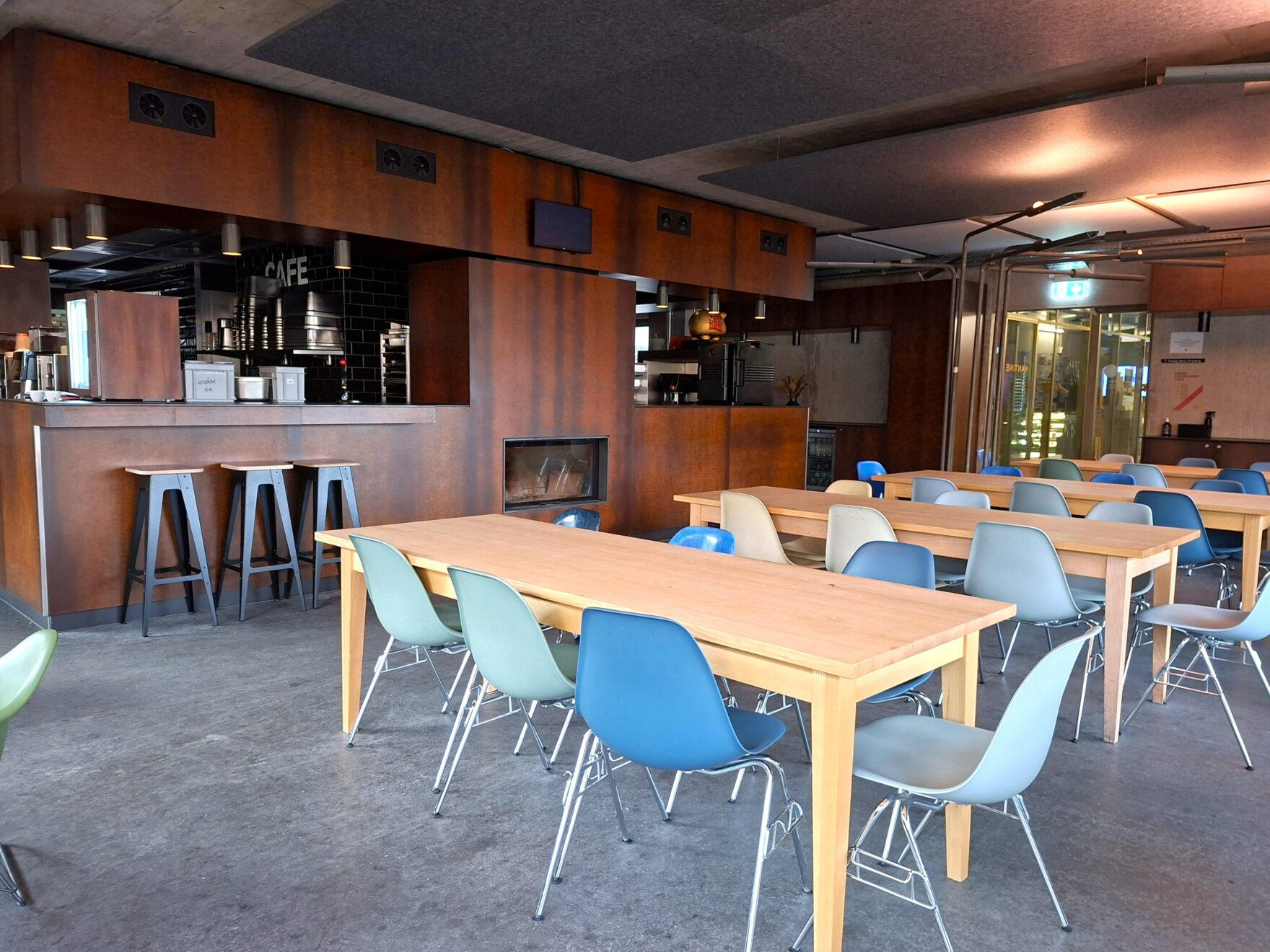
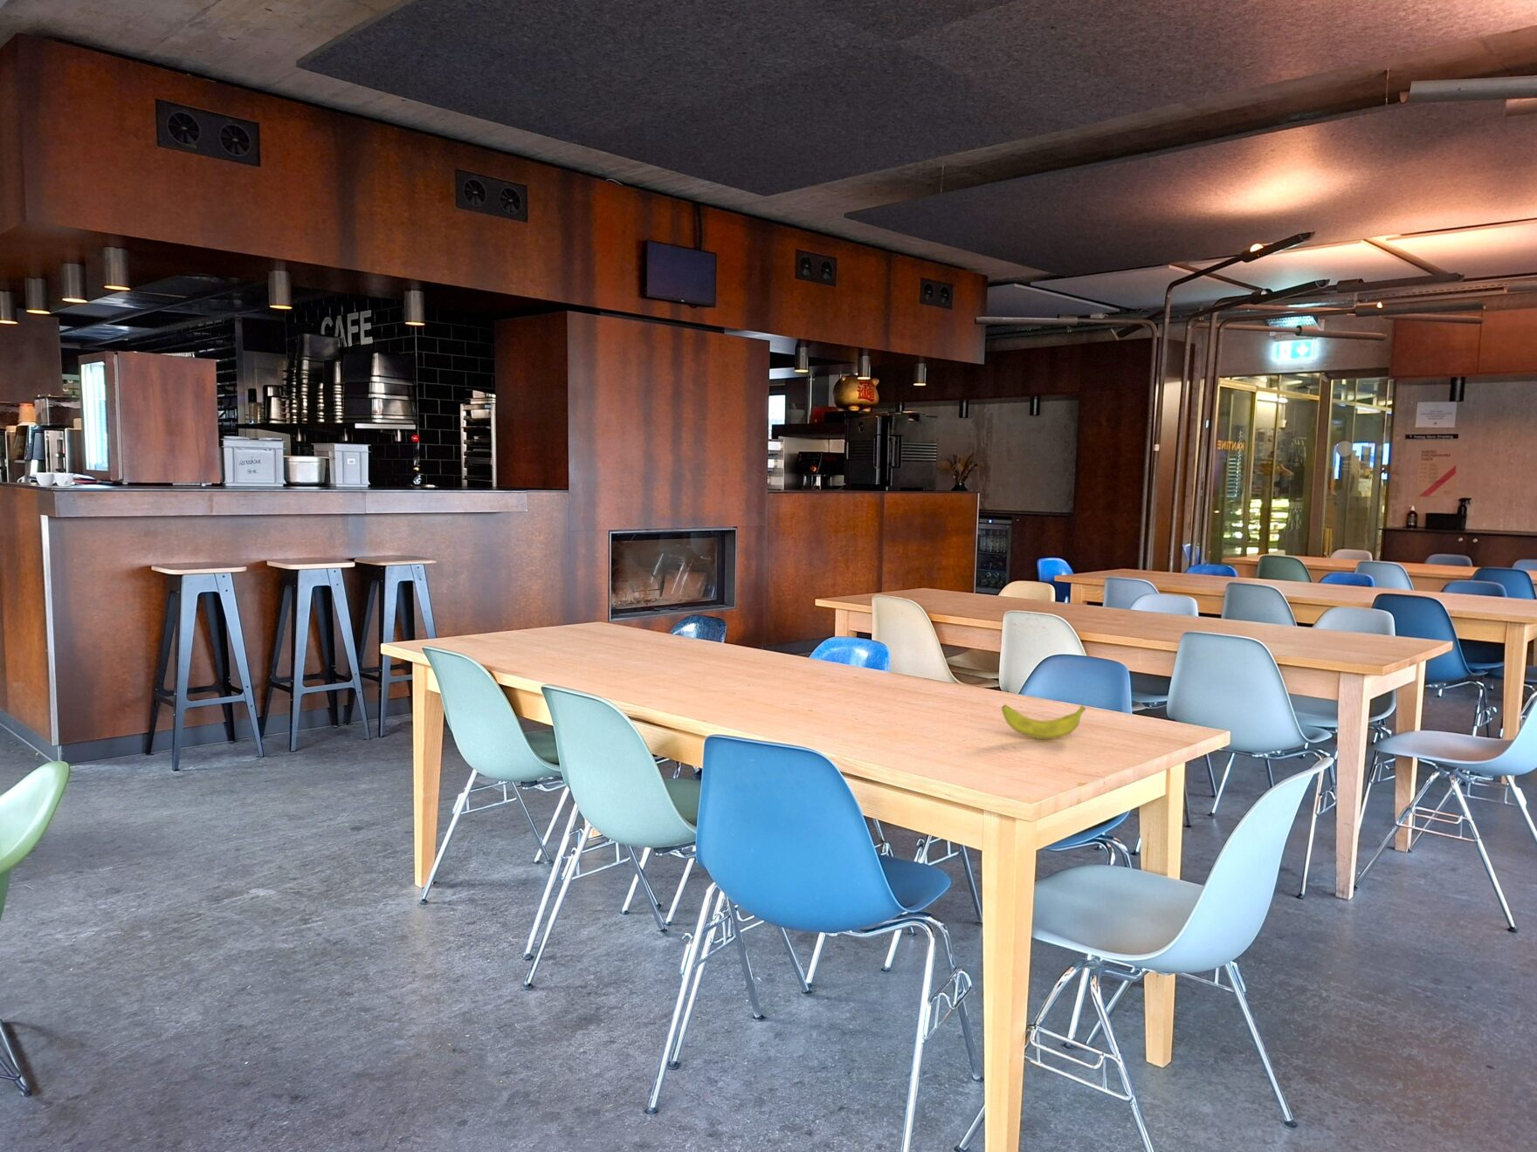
+ banana (1043, 721)
